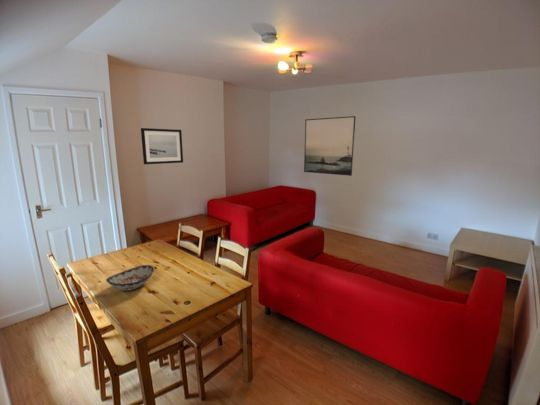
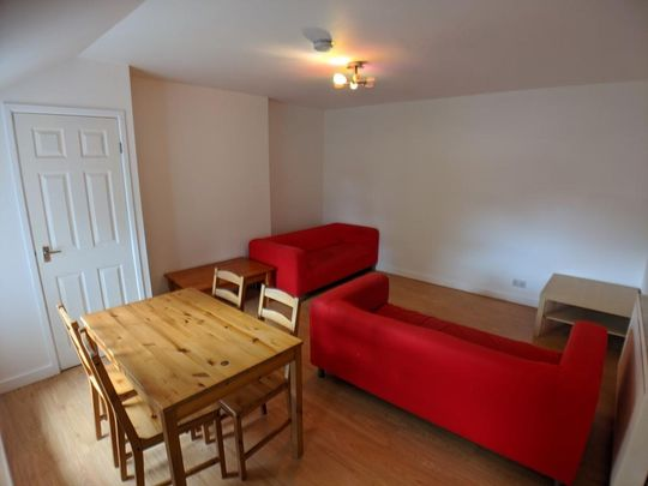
- decorative bowl (131, 280)
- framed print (327, 146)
- wall art (163, 146)
